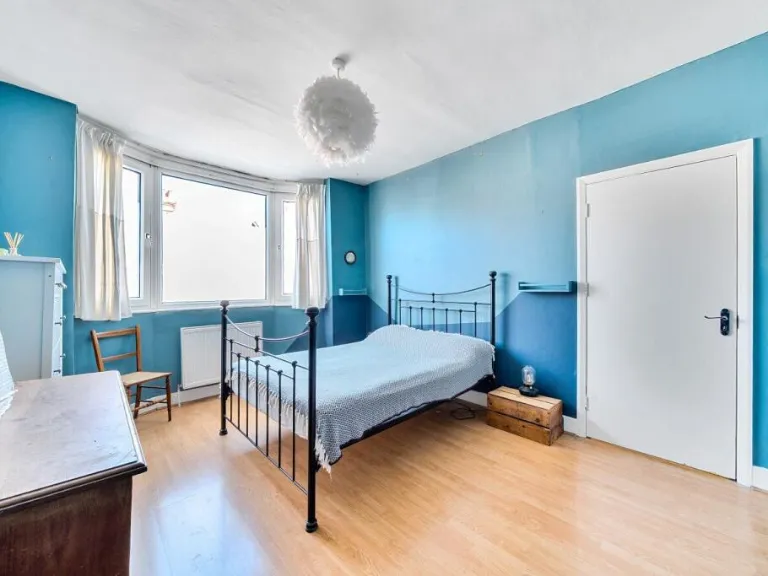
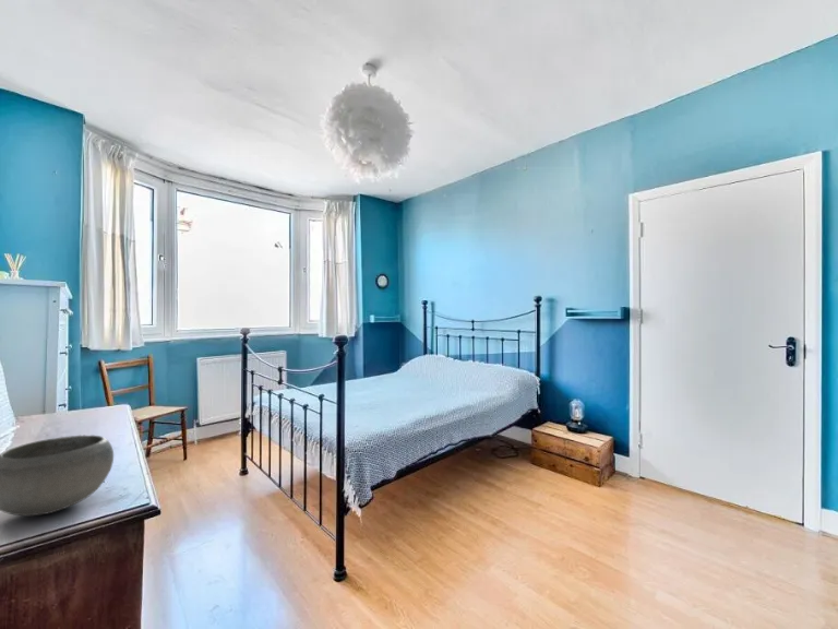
+ bowl (55, 475)
